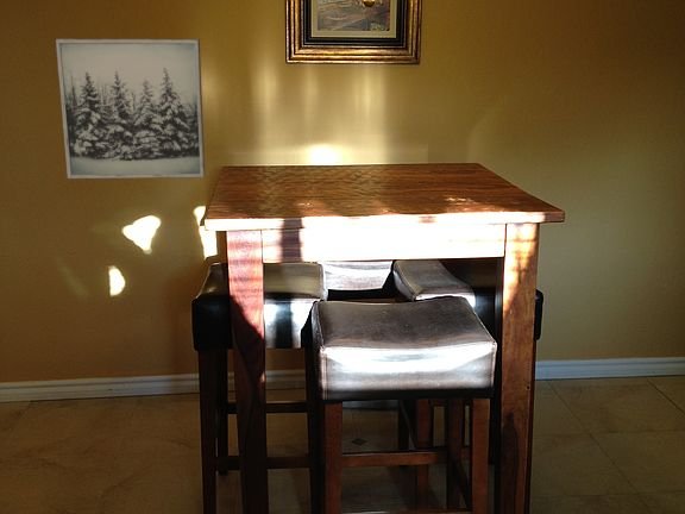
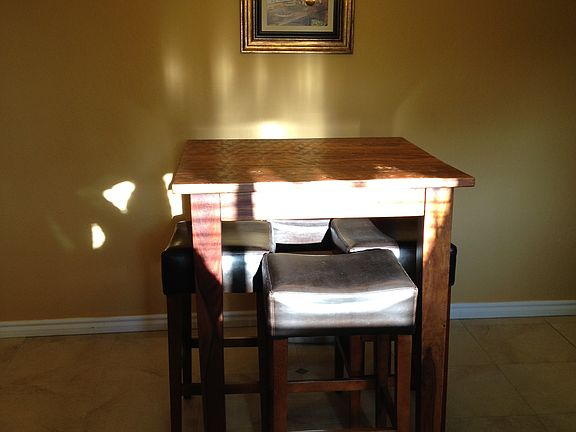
- wall art (132, 109)
